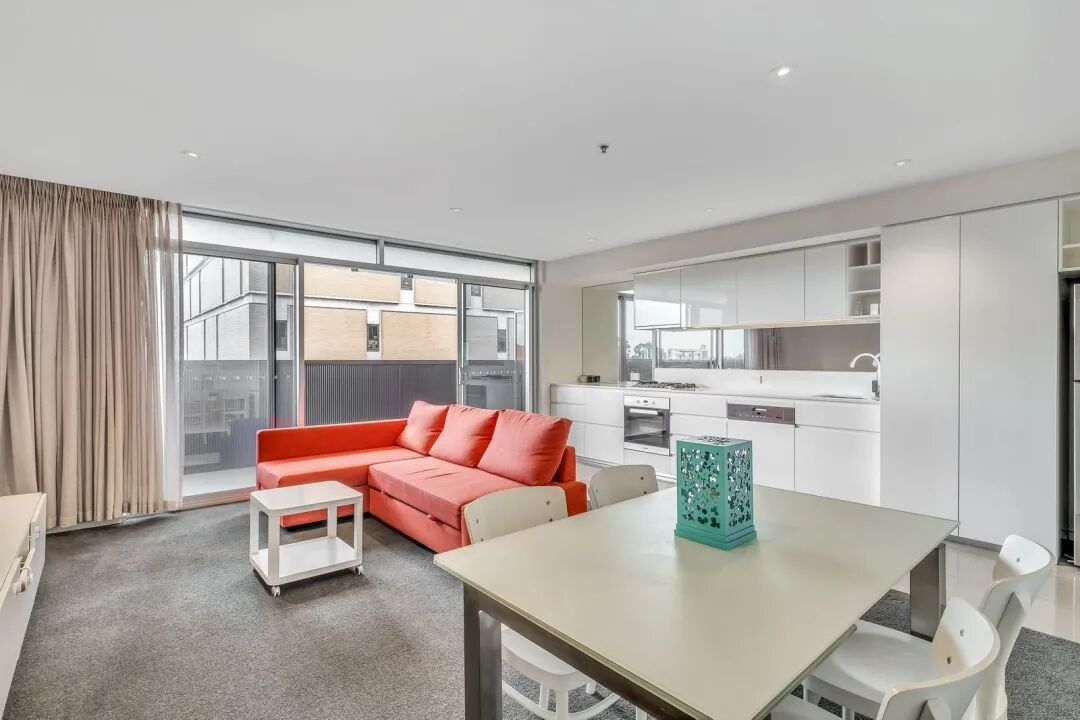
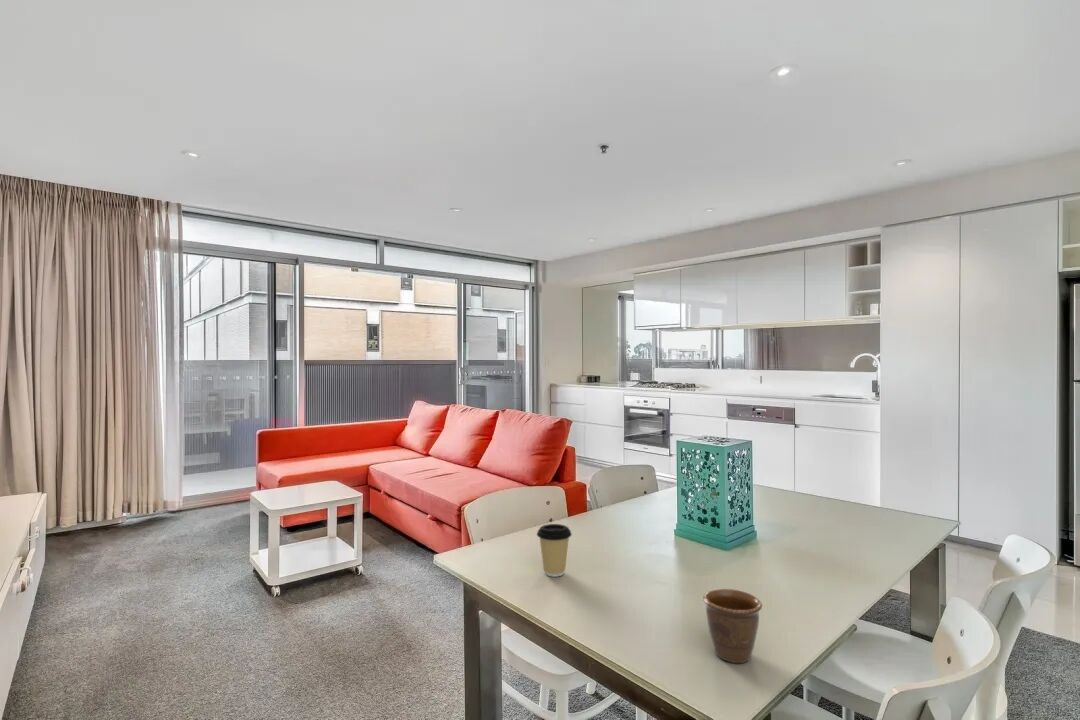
+ coffee cup (554, 549)
+ mug (730, 624)
